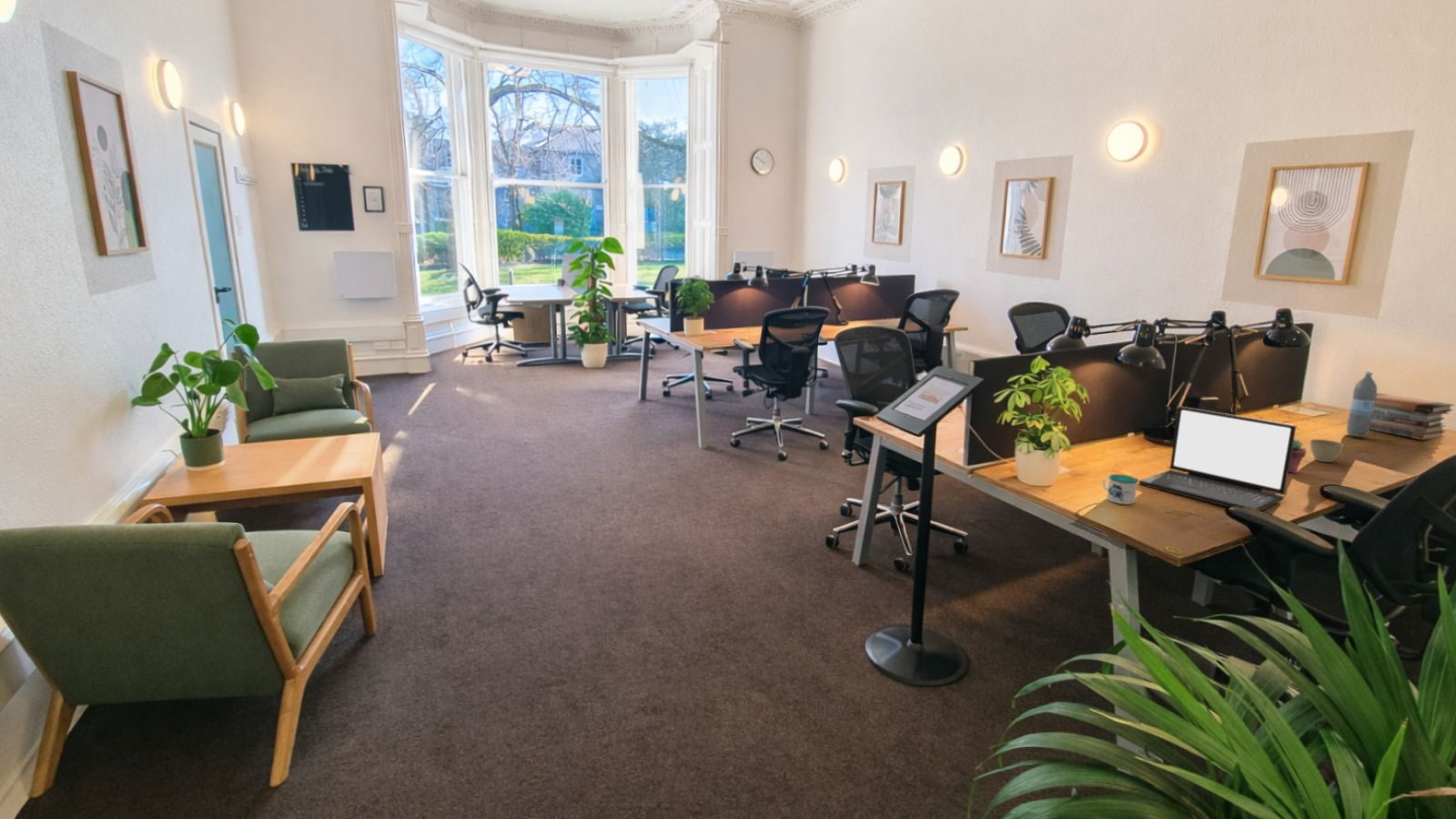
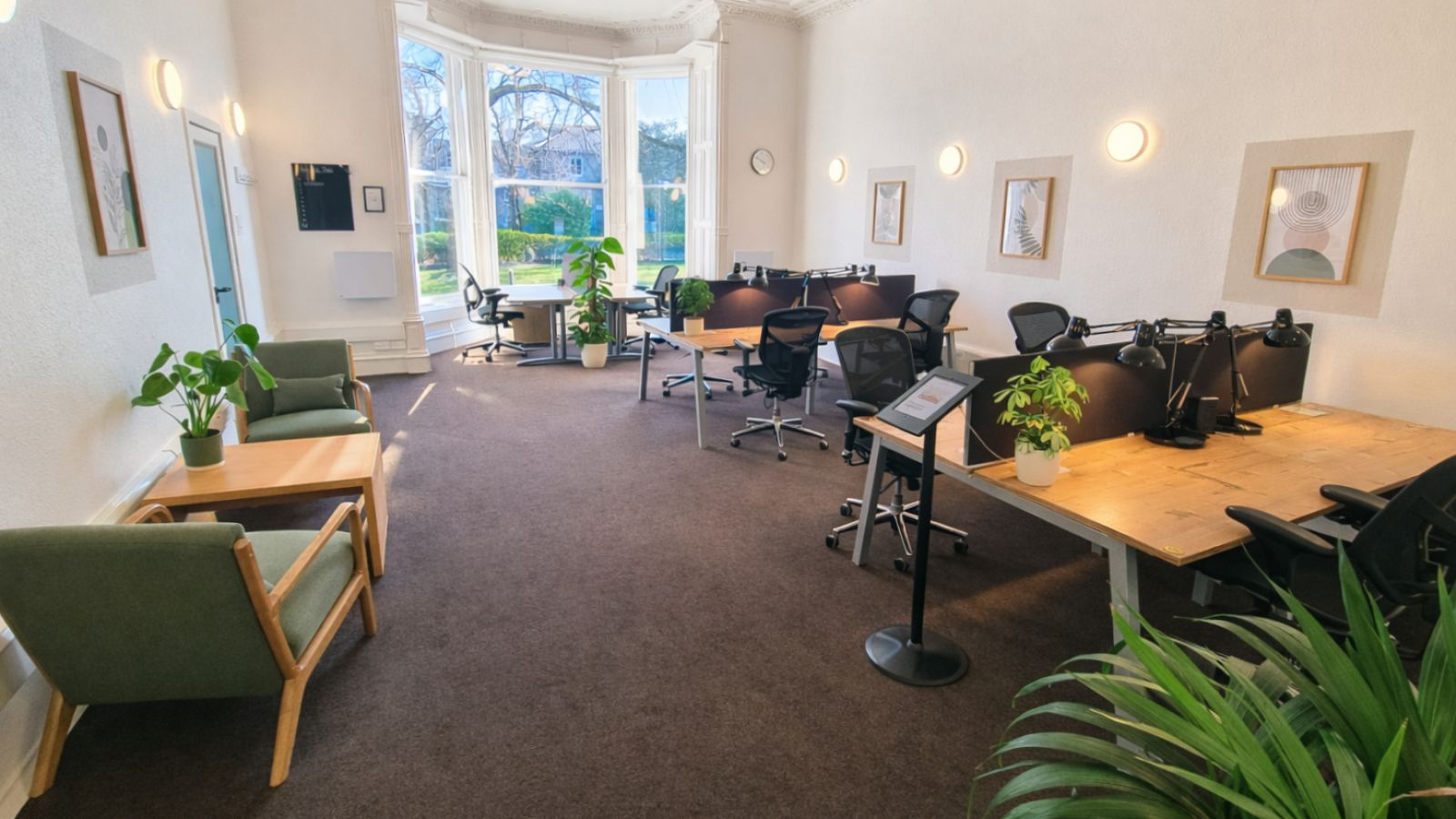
- water bottle (1362, 404)
- potted succulent (1291, 454)
- flower pot (1325, 451)
- laptop (1214, 456)
- mug (1118, 488)
- book stack (1400, 415)
